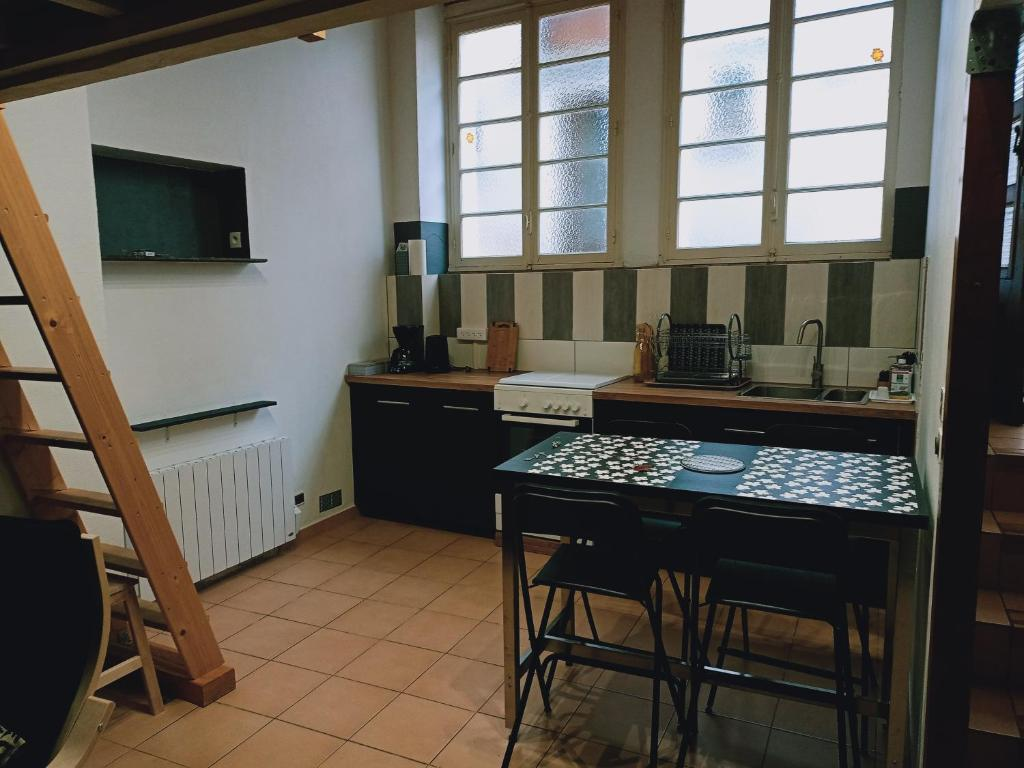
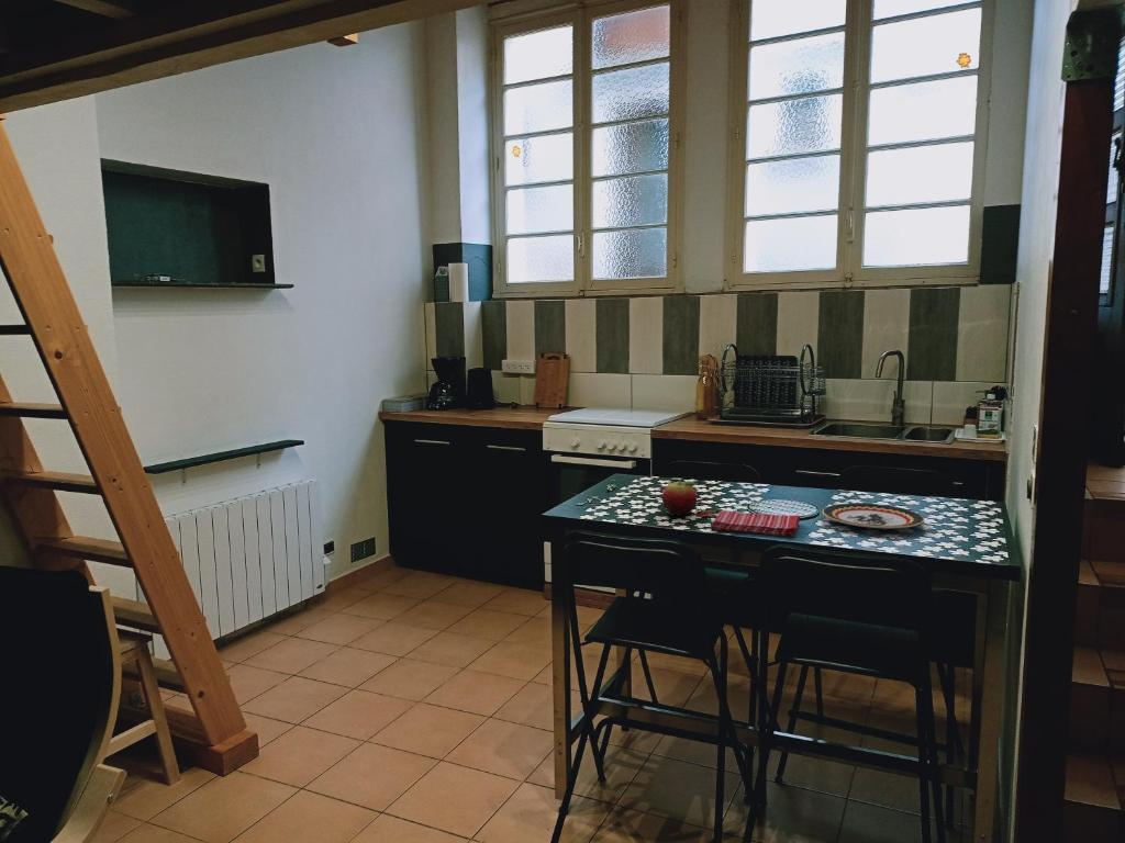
+ dish towel (756, 521)
+ fruit (679, 496)
+ plate (871, 518)
